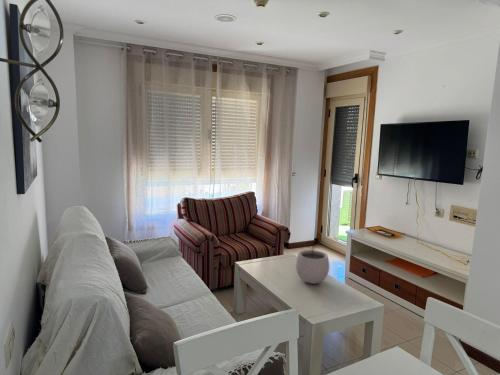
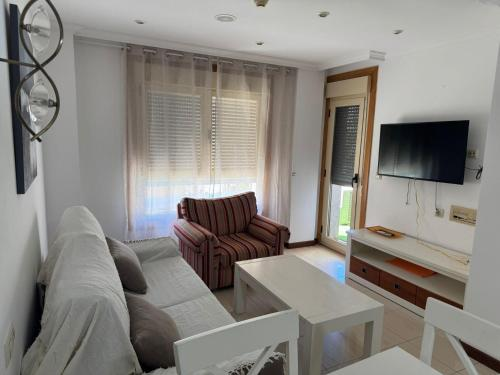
- plant pot (312, 262)
